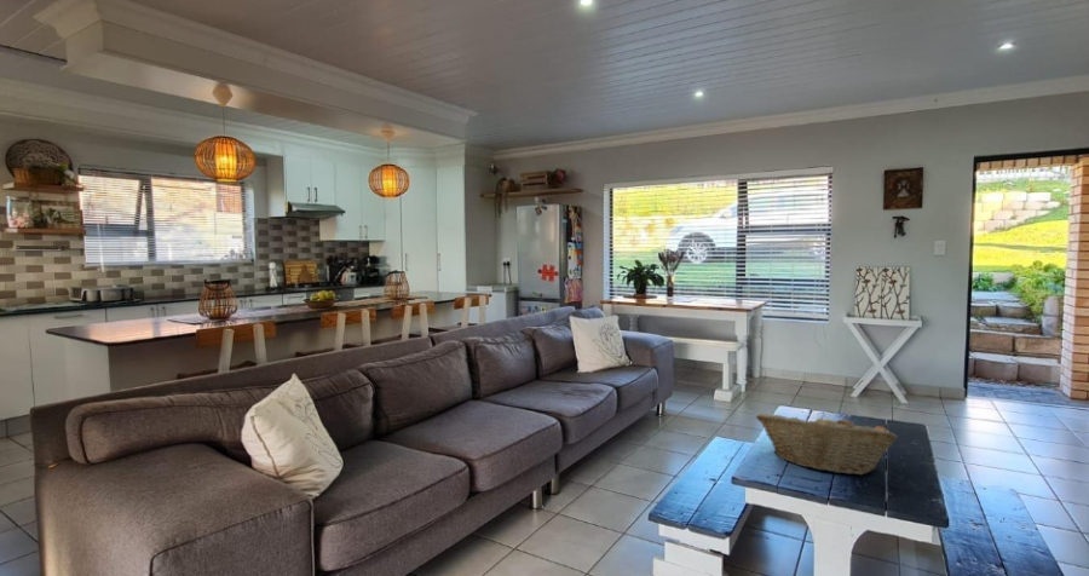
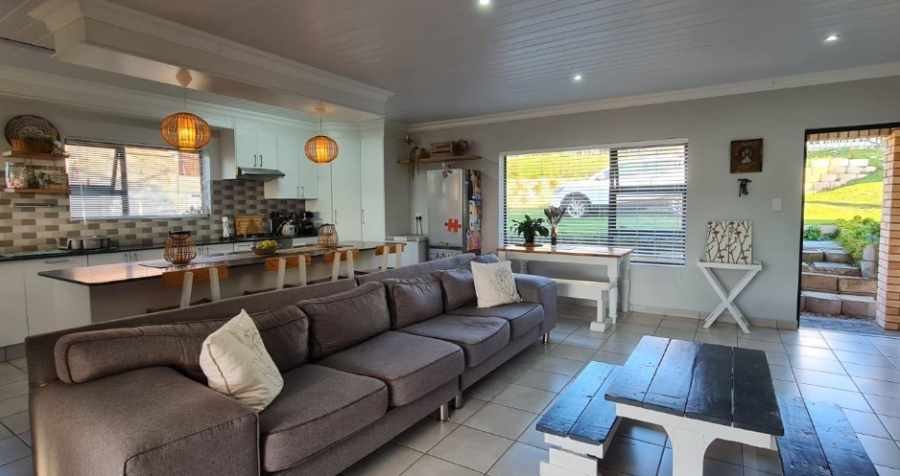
- fruit basket (822, 436)
